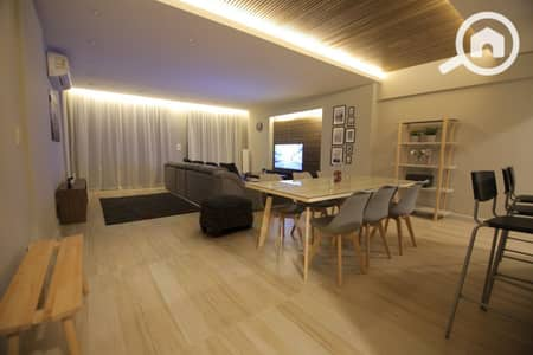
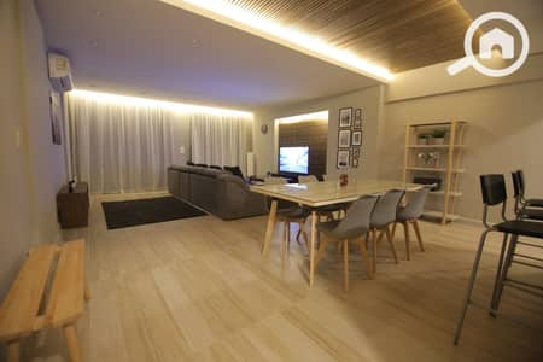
- ottoman (226, 212)
